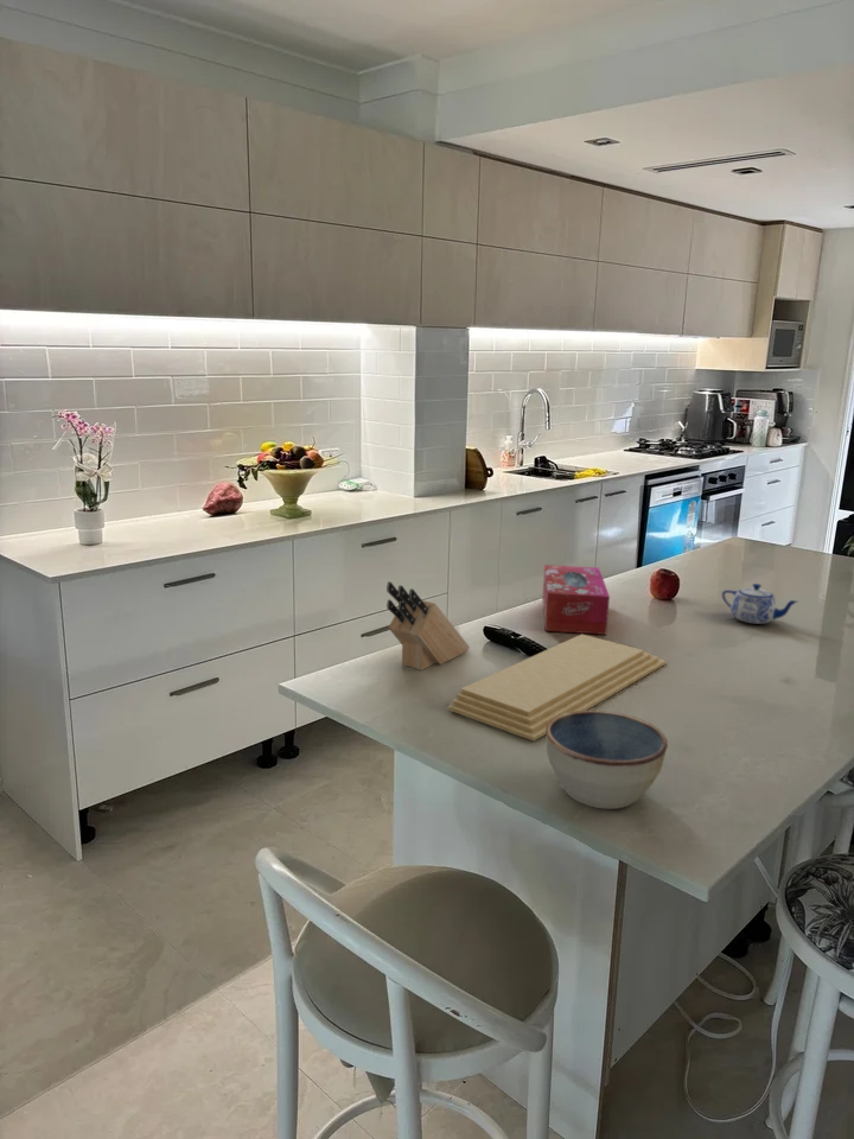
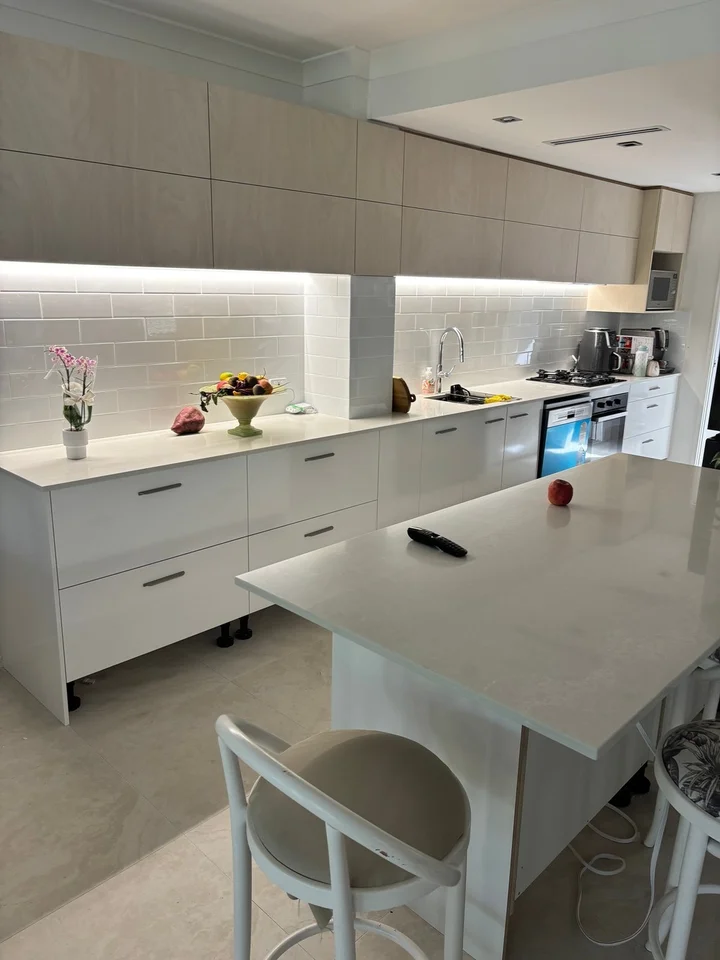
- knife block (426, 618)
- teapot (758, 603)
- cutting board (566, 677)
- tissue box (573, 597)
- bowl (603, 763)
